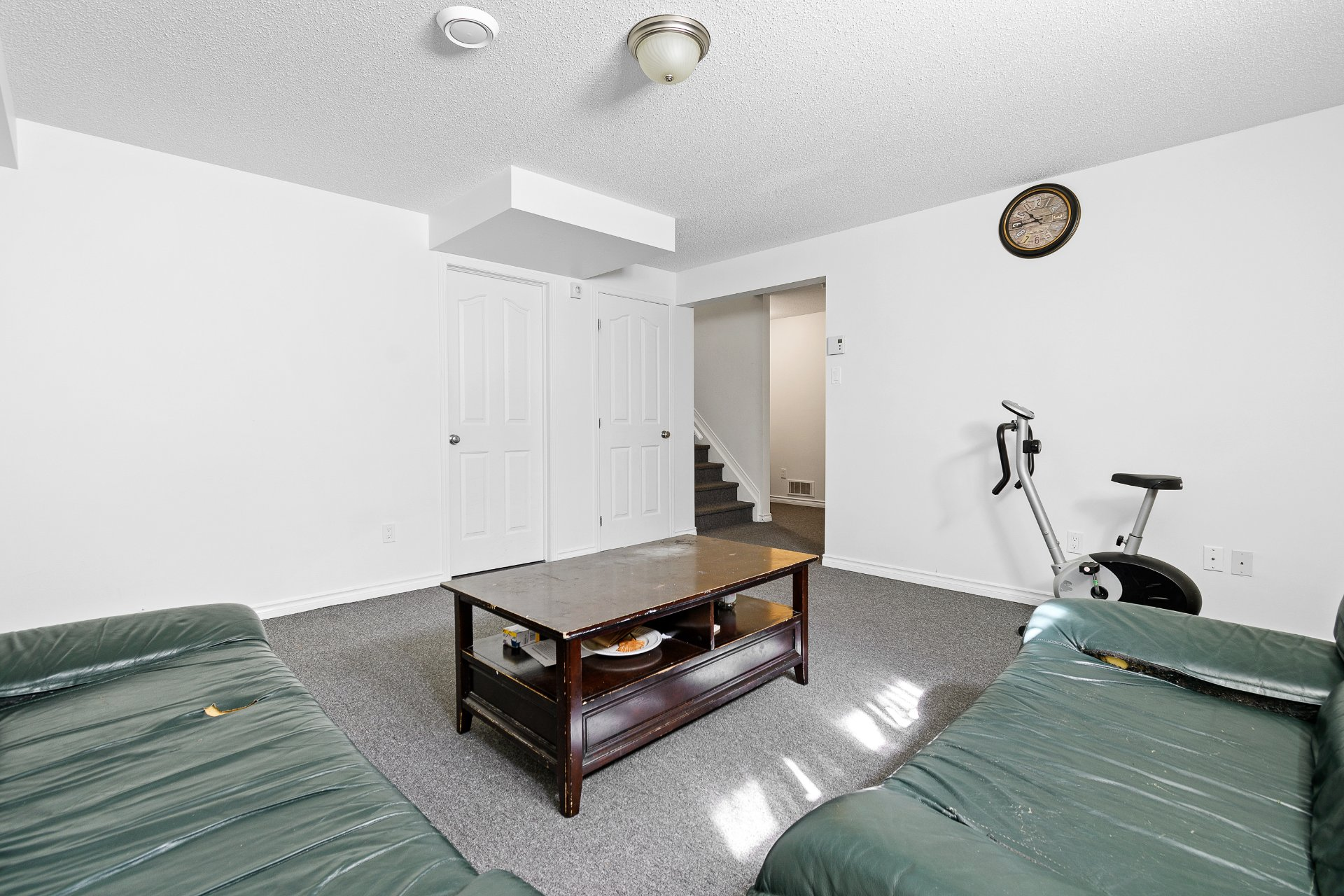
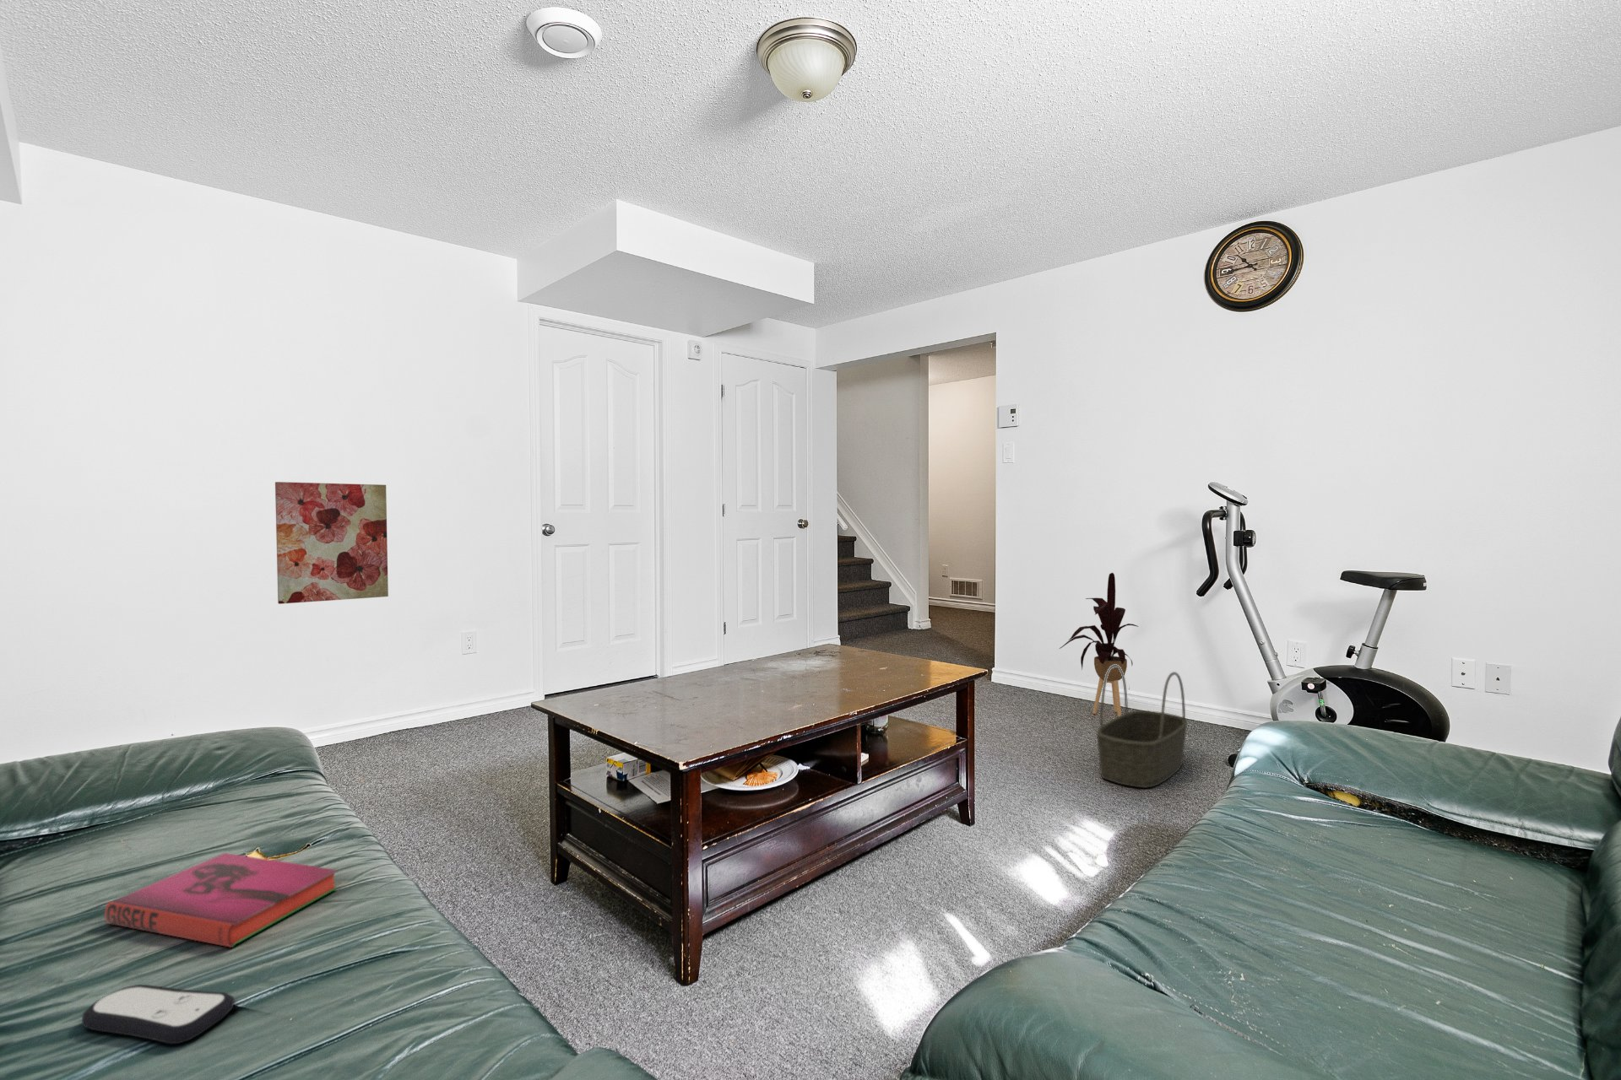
+ hardback book (227, 896)
+ house plant (1101, 642)
+ basket (1143, 718)
+ remote control (157, 1011)
+ wall art (333, 541)
